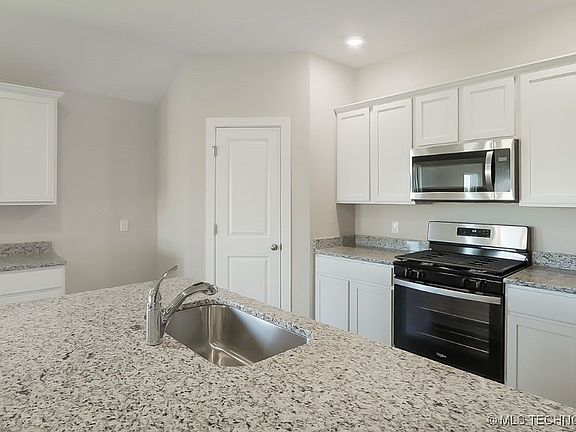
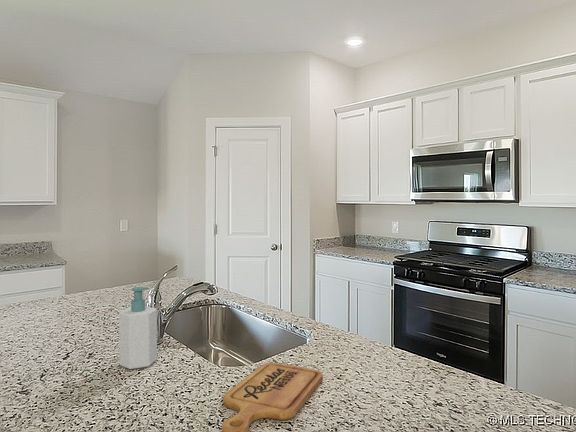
+ soap bottle (138, 325)
+ cutting board (267, 395)
